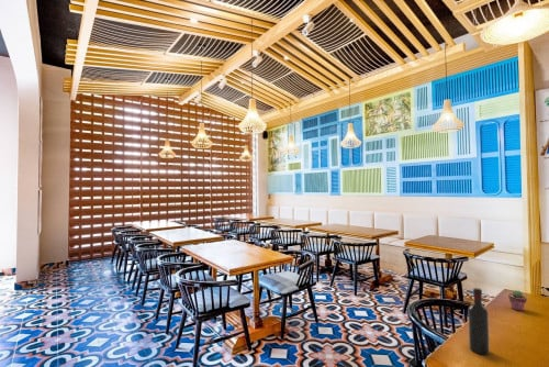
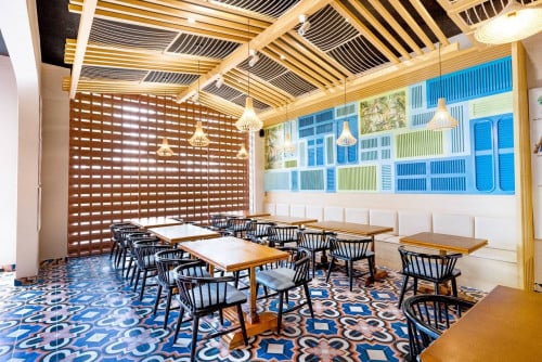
- wine bottle (478, 319)
- potted succulent (517, 299)
